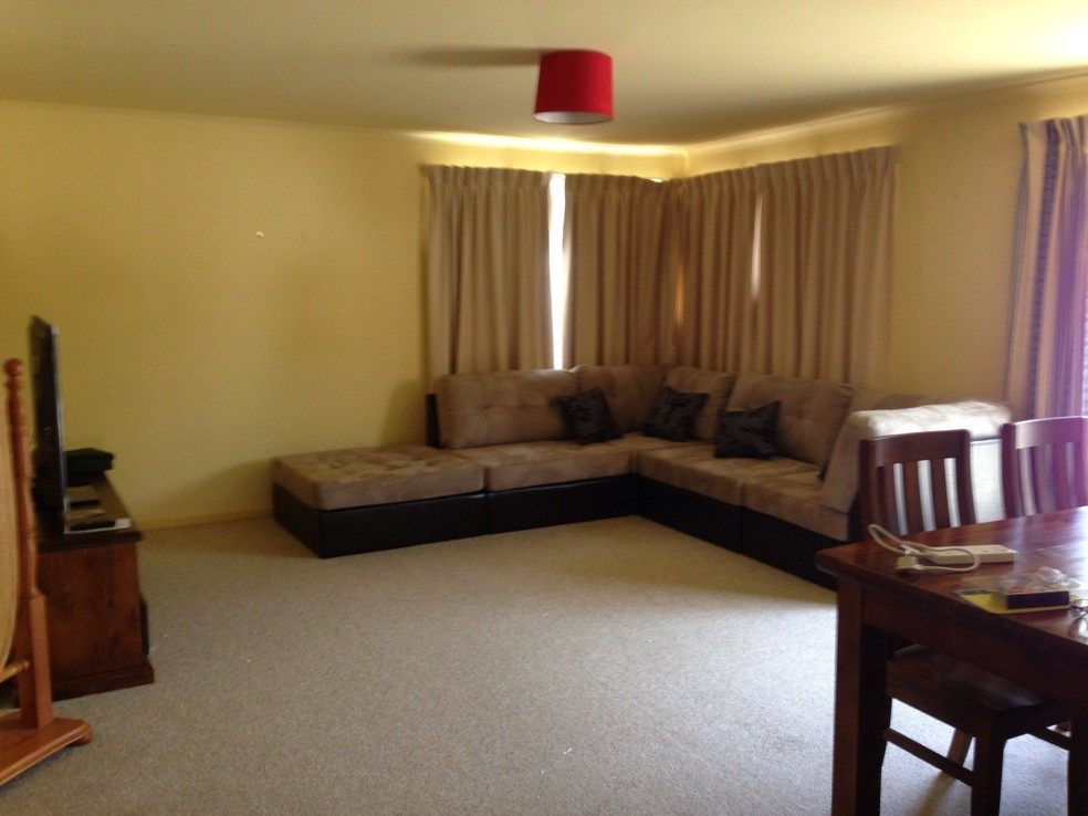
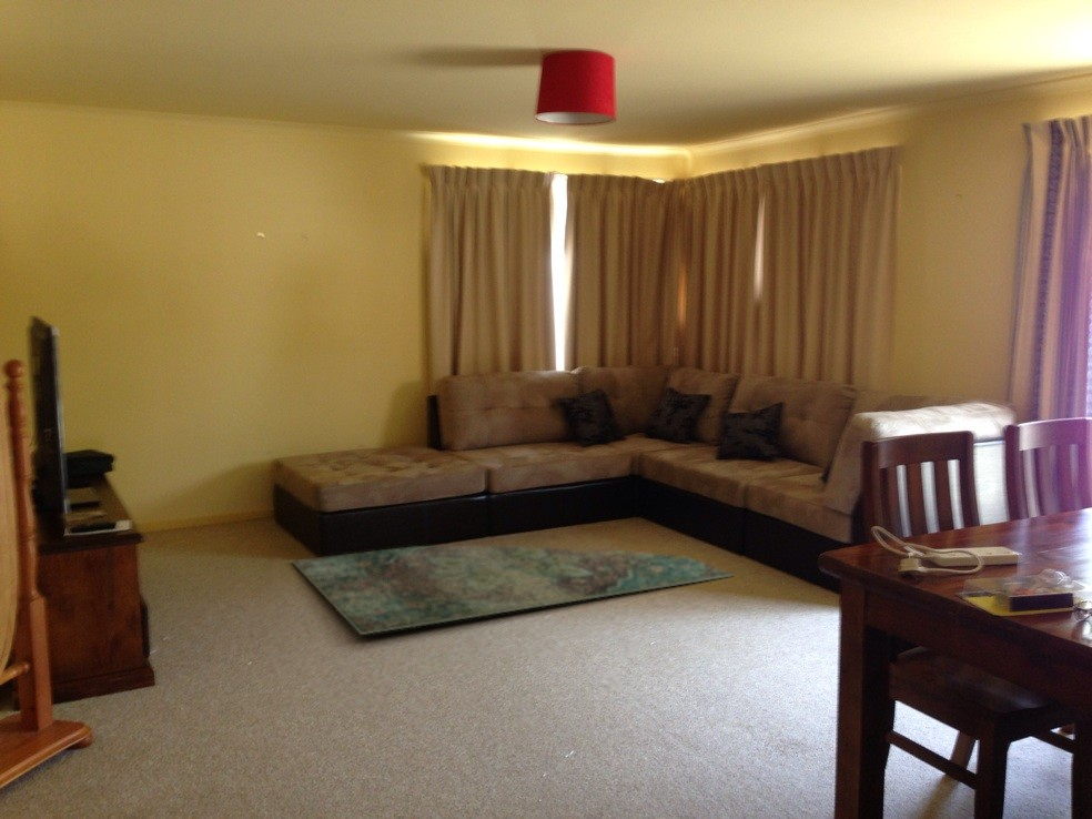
+ rug (507, 567)
